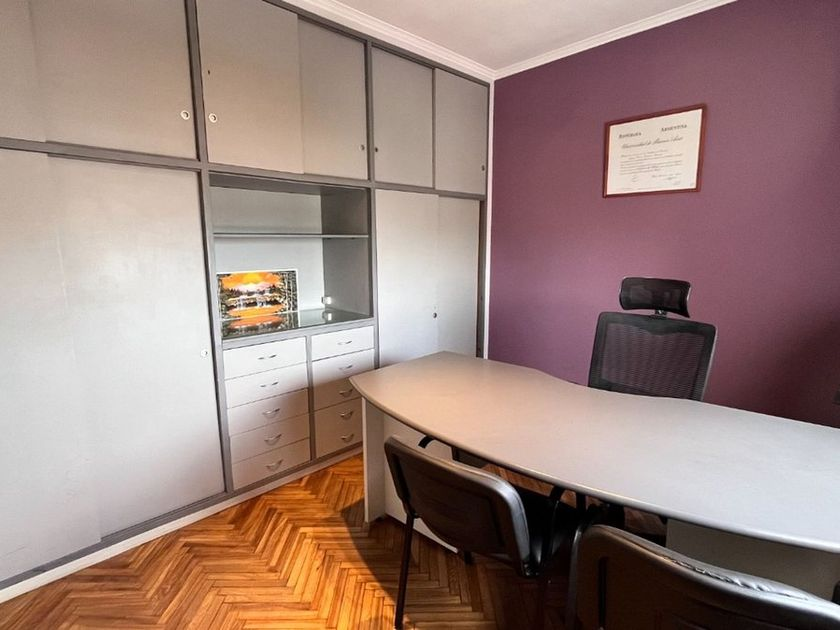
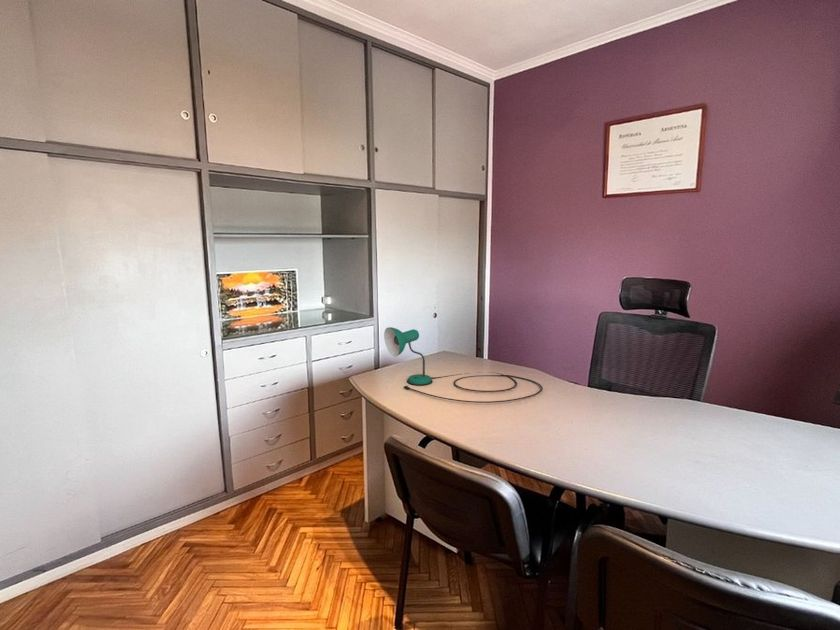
+ desk lamp (468, 373)
